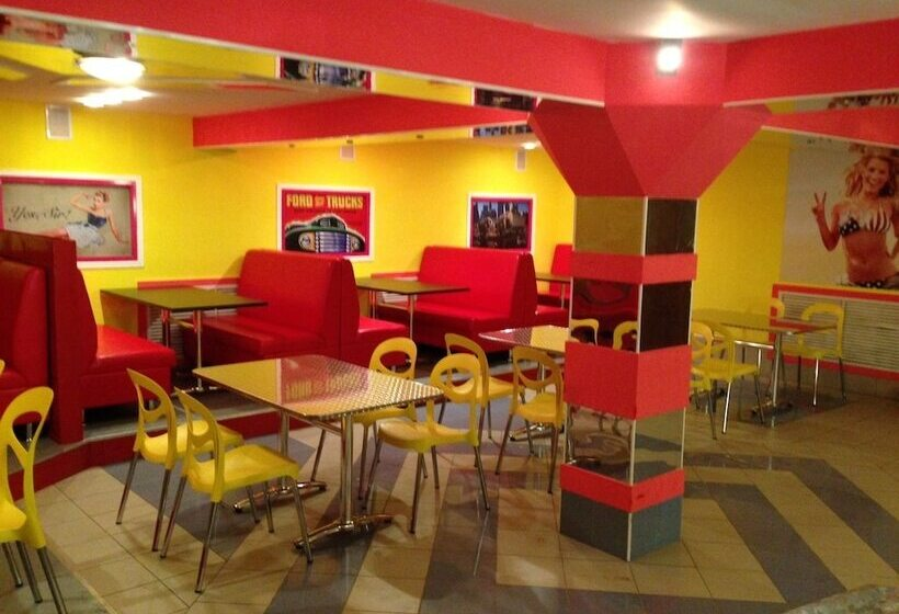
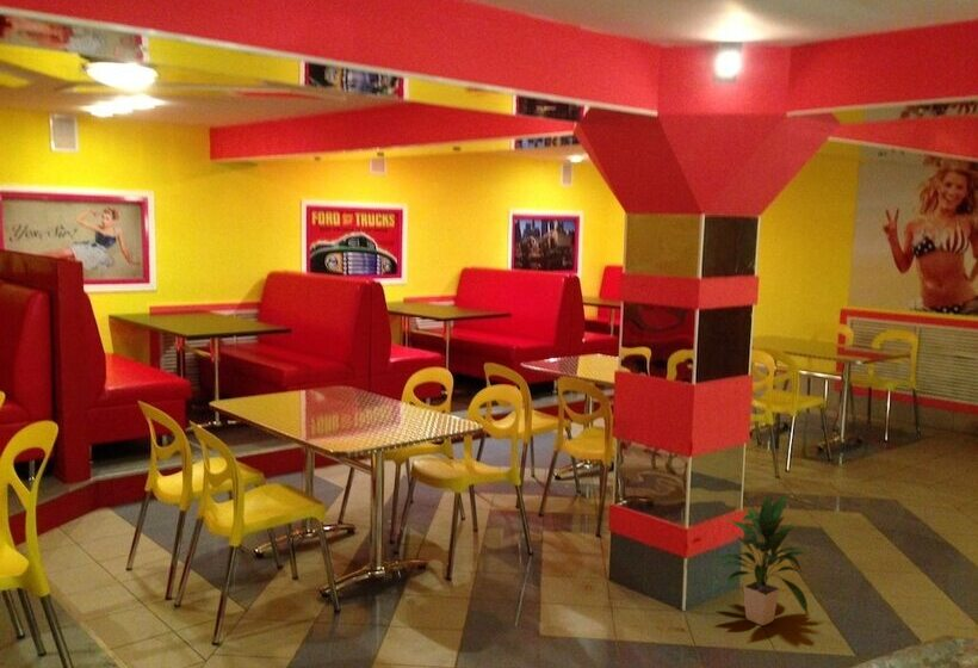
+ indoor plant (766, 559)
